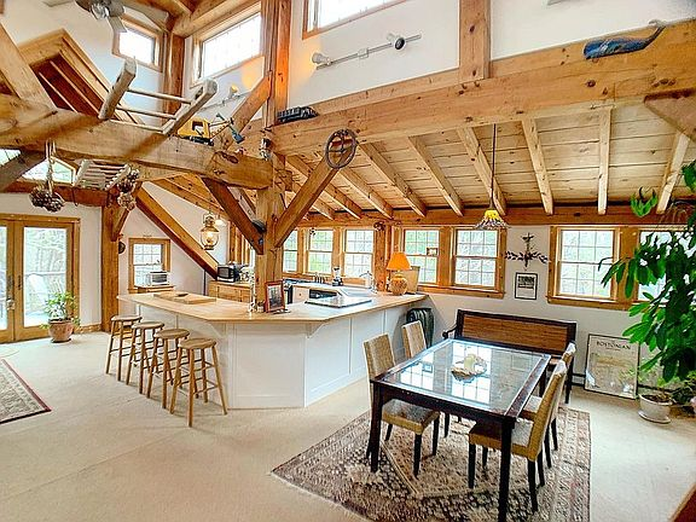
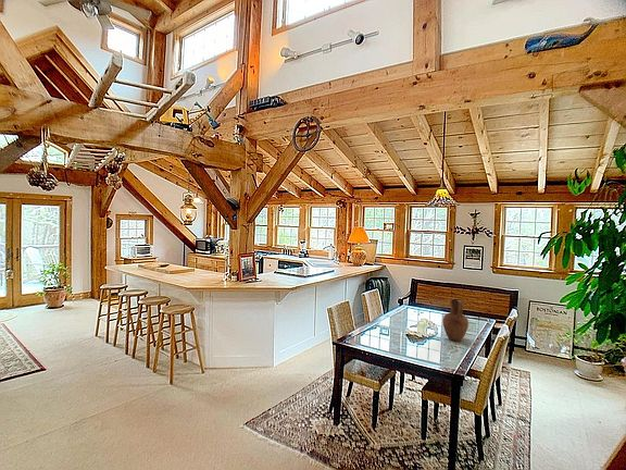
+ vase (455, 319)
